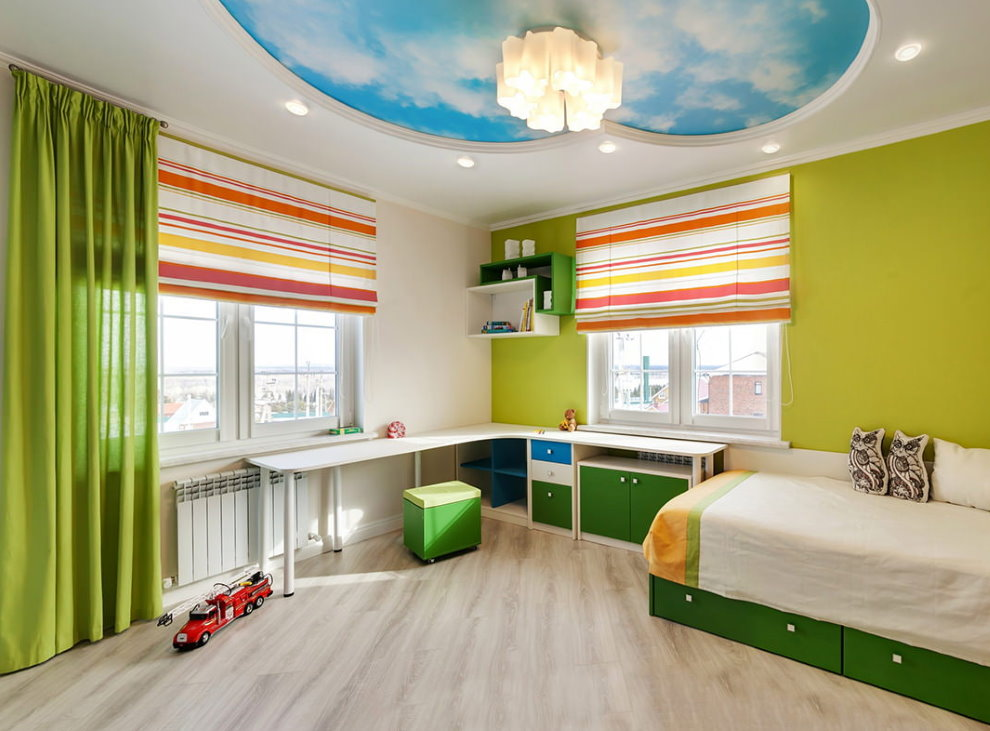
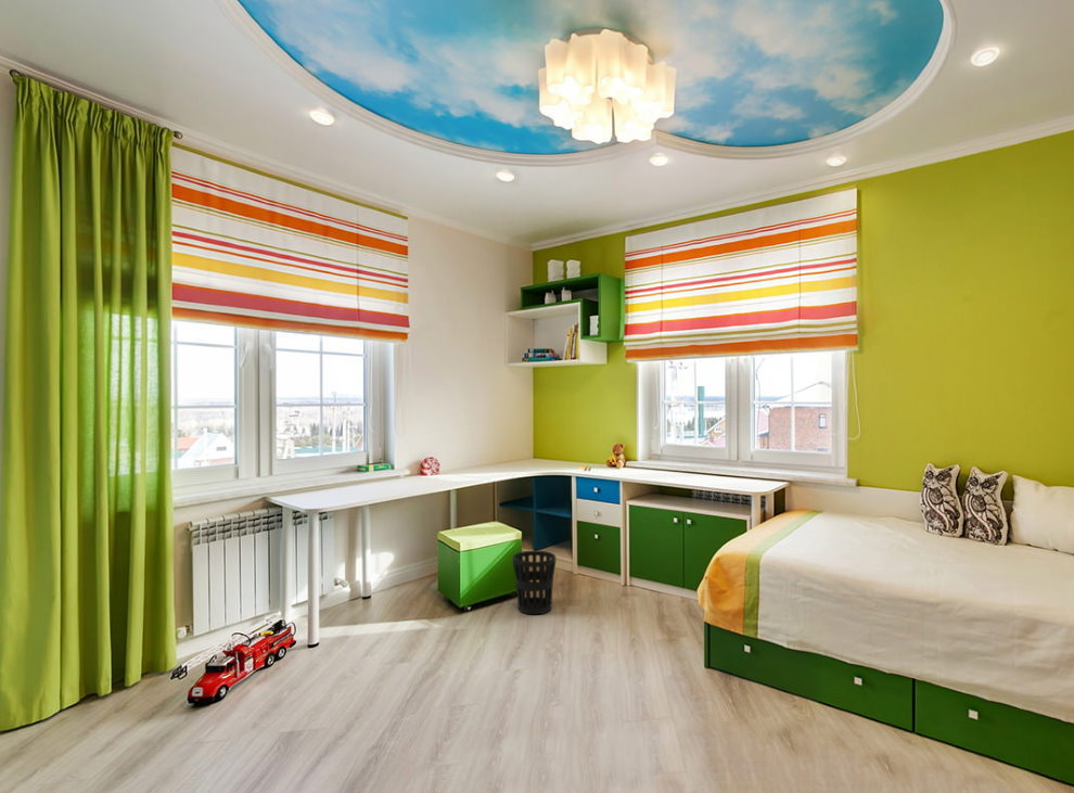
+ wastebasket (534, 581)
